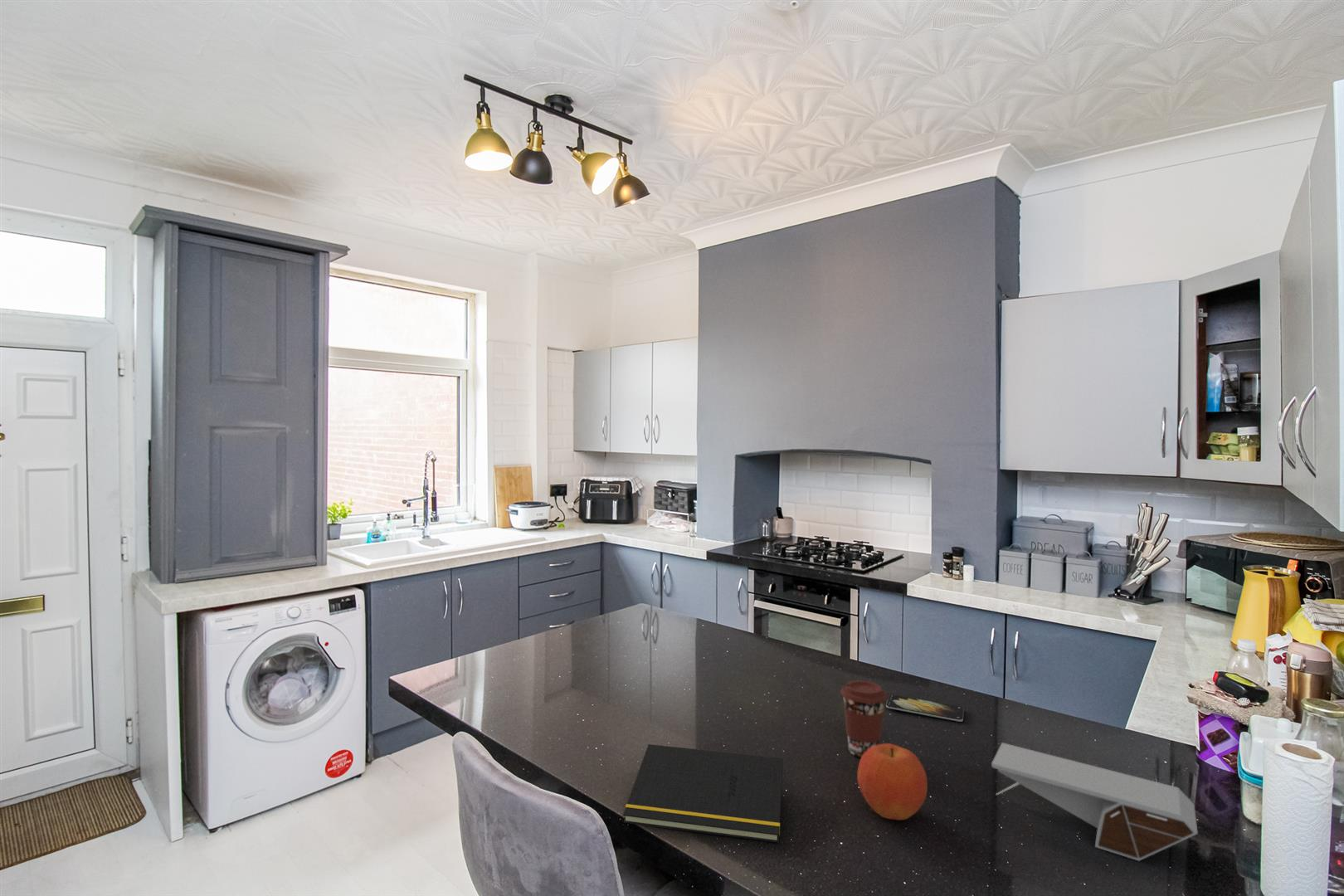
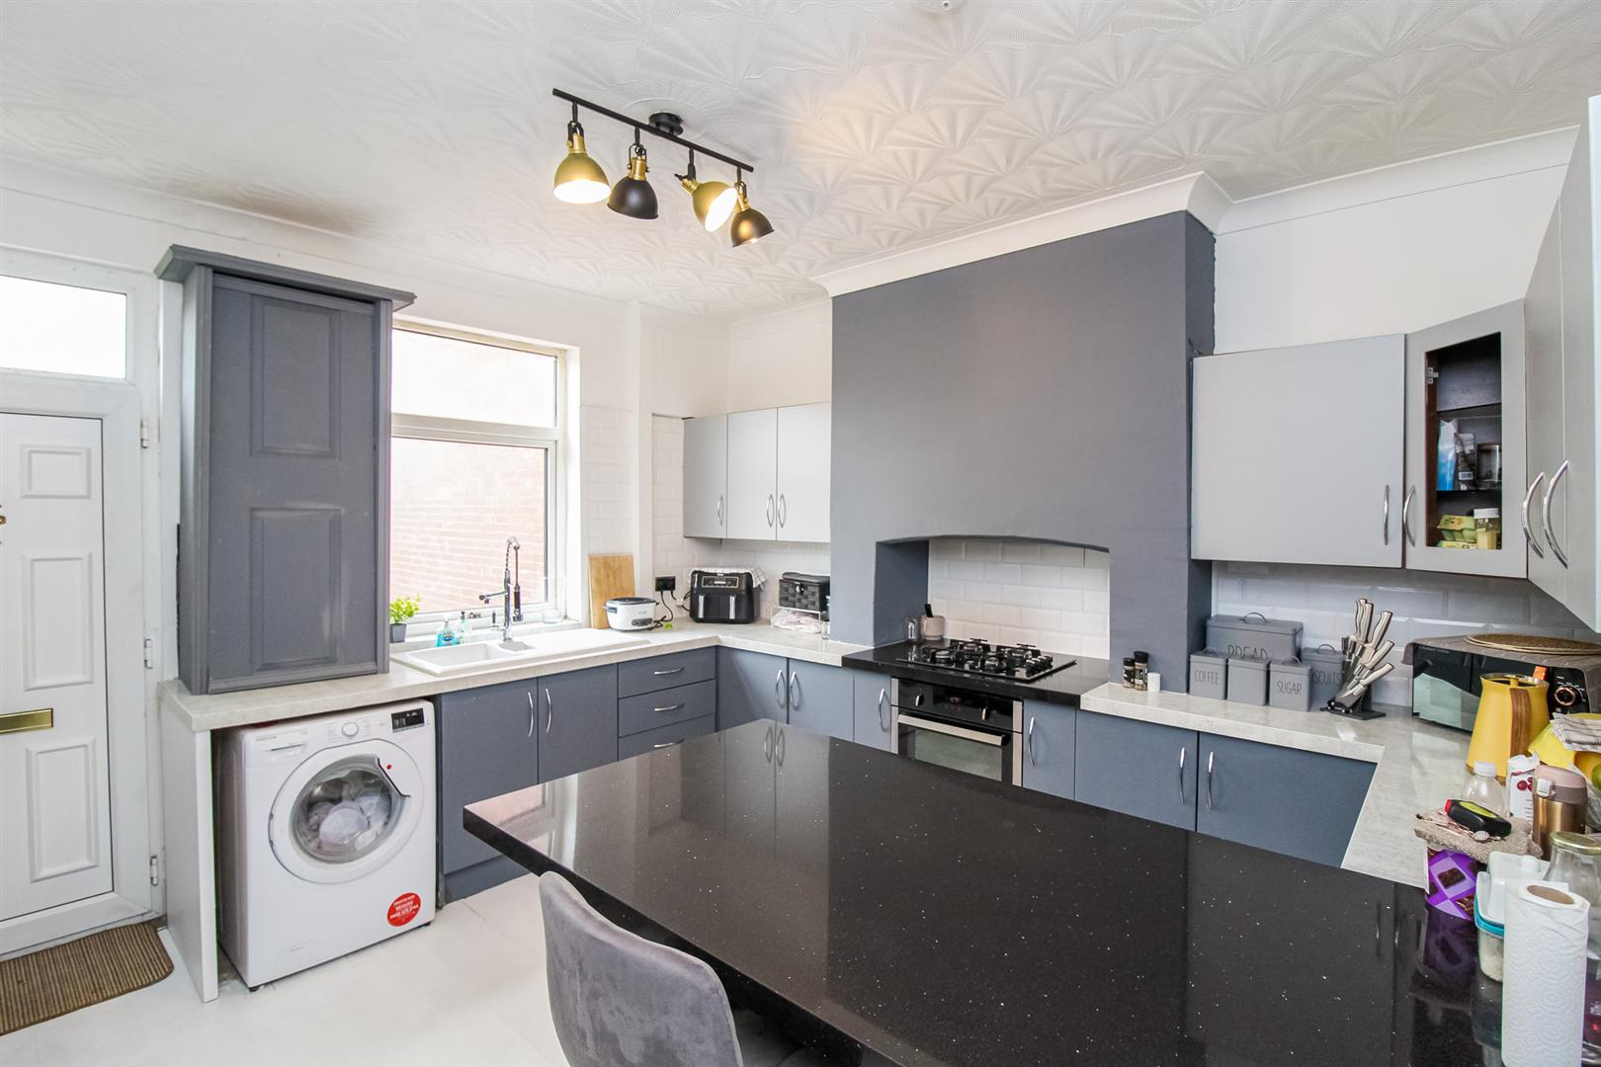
- notepad (707, 788)
- coffee cup (863, 718)
- fruit (891, 780)
- smartphone (924, 707)
- decorative bowl (1086, 803)
